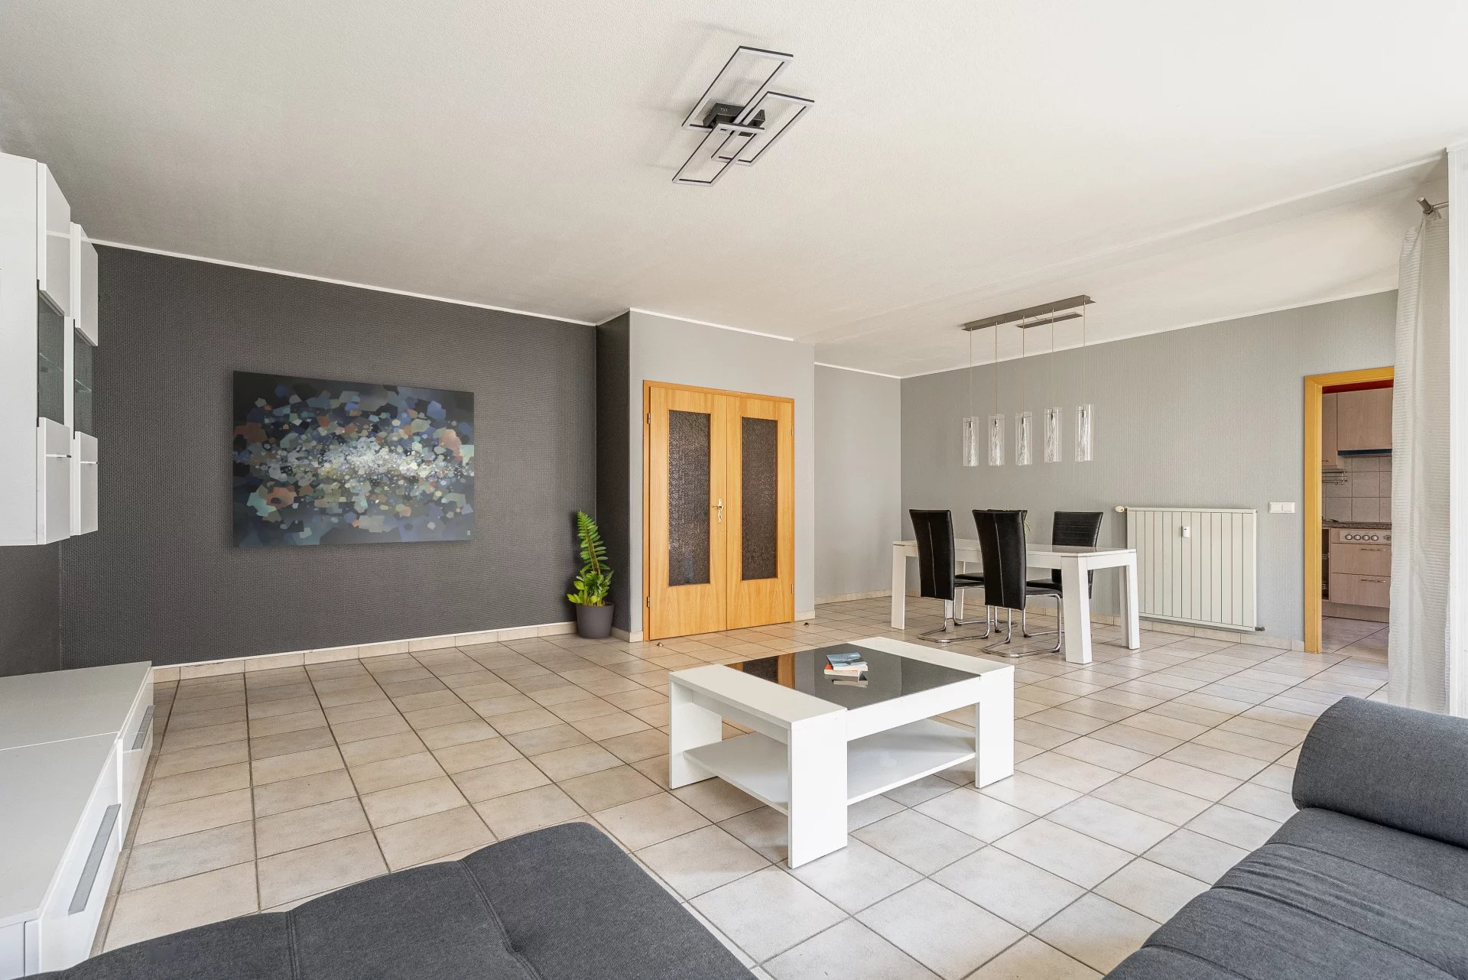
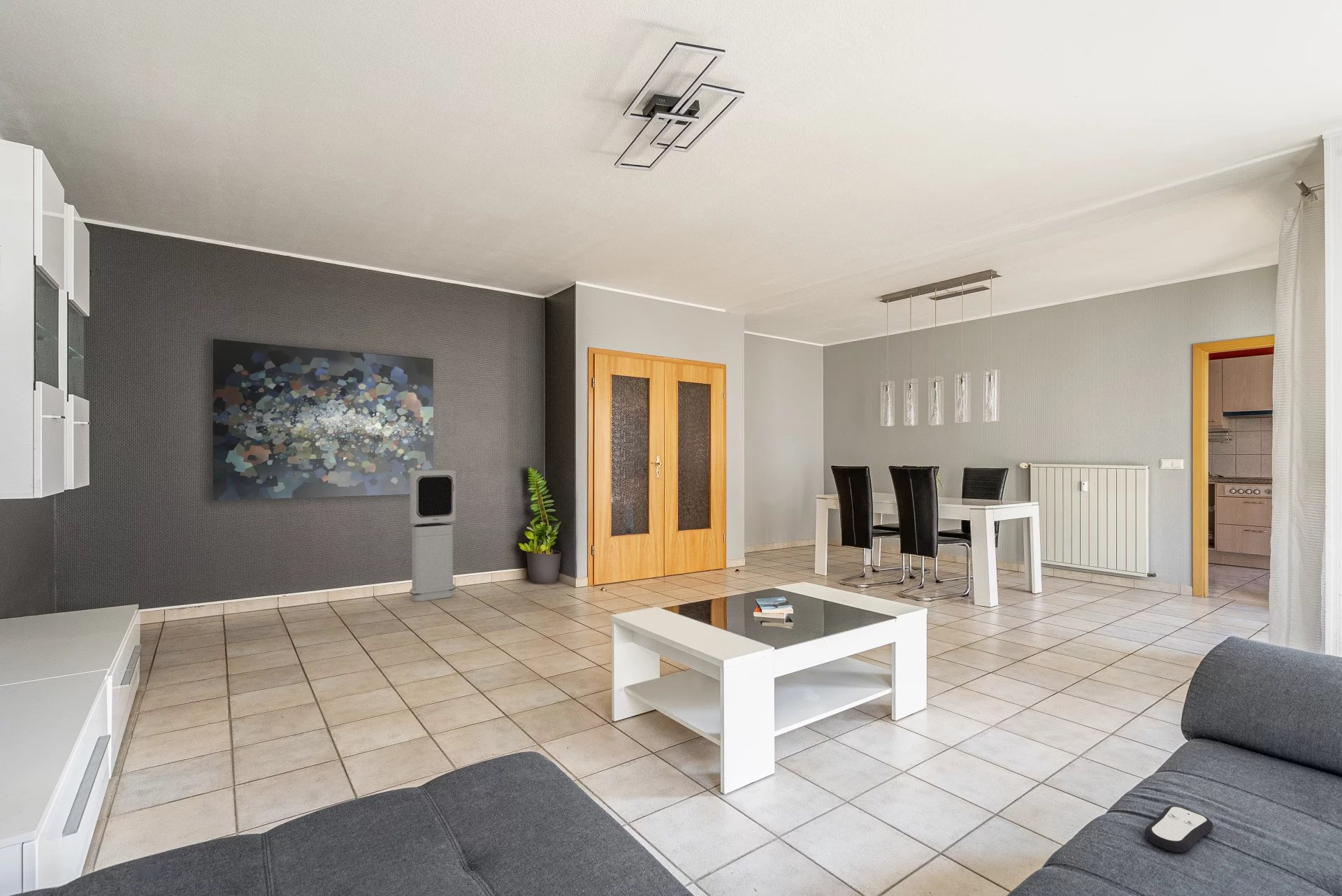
+ air purifier (428, 533)
+ remote control (1177, 828)
